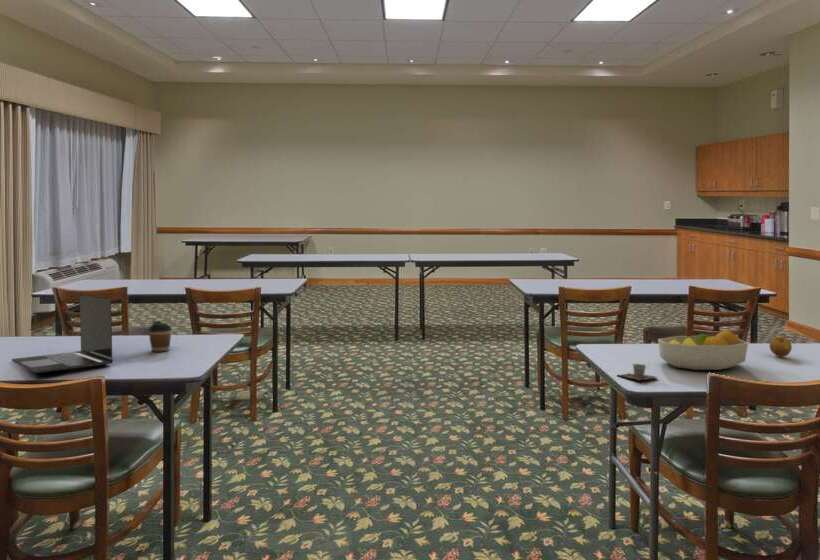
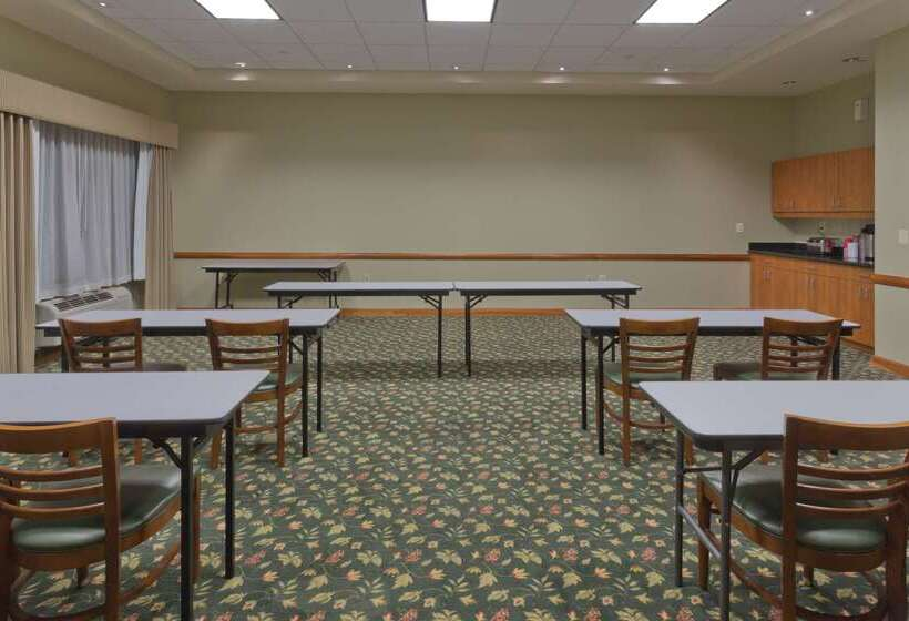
- laptop (80, 330)
- coffee cup (160, 335)
- fruit bowl (701, 347)
- cup (637, 370)
- apple (780, 346)
